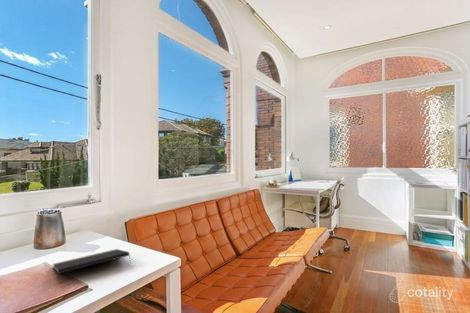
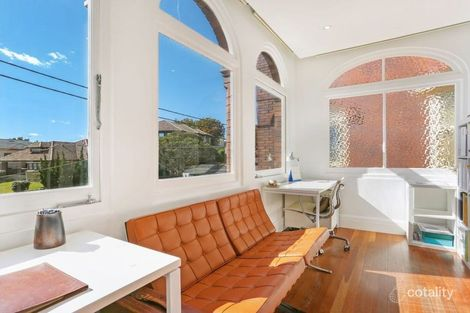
- notepad (91, 259)
